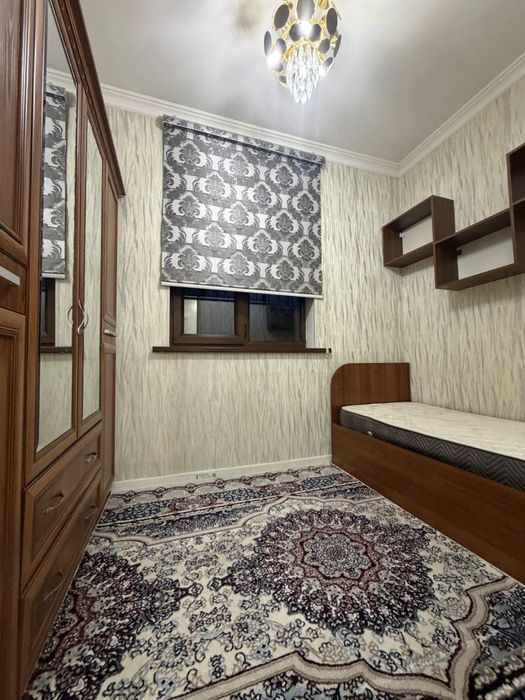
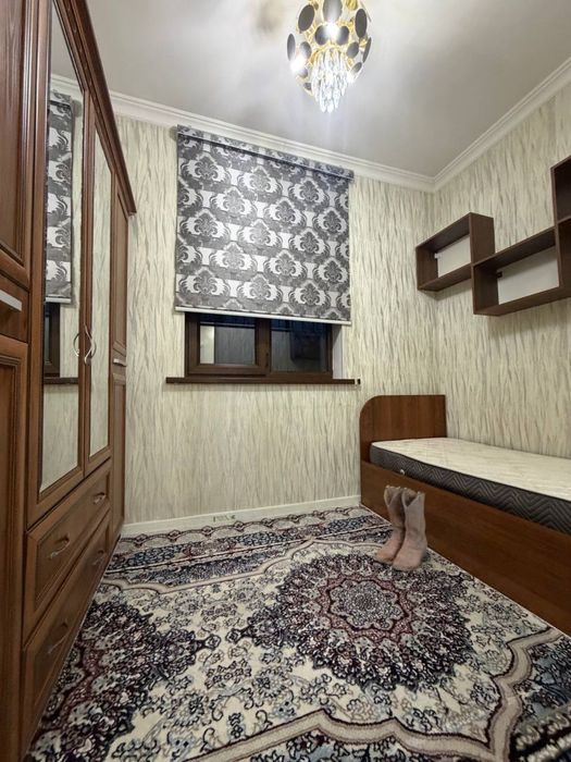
+ boots (400, 523)
